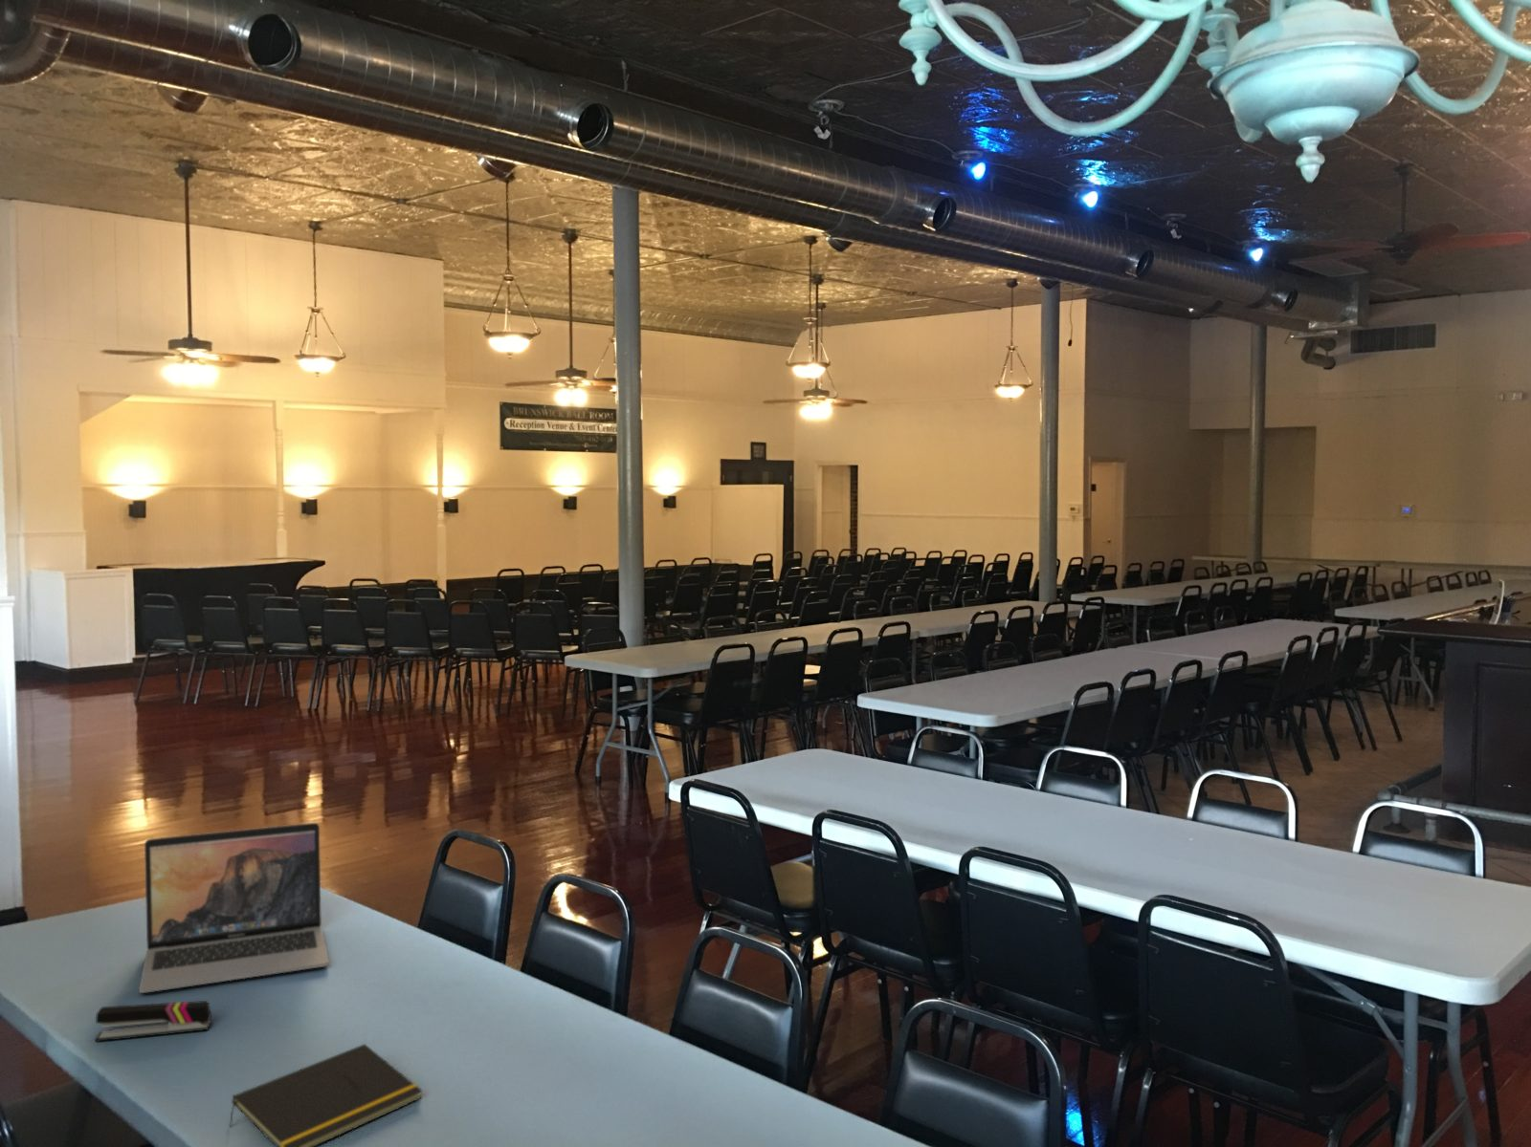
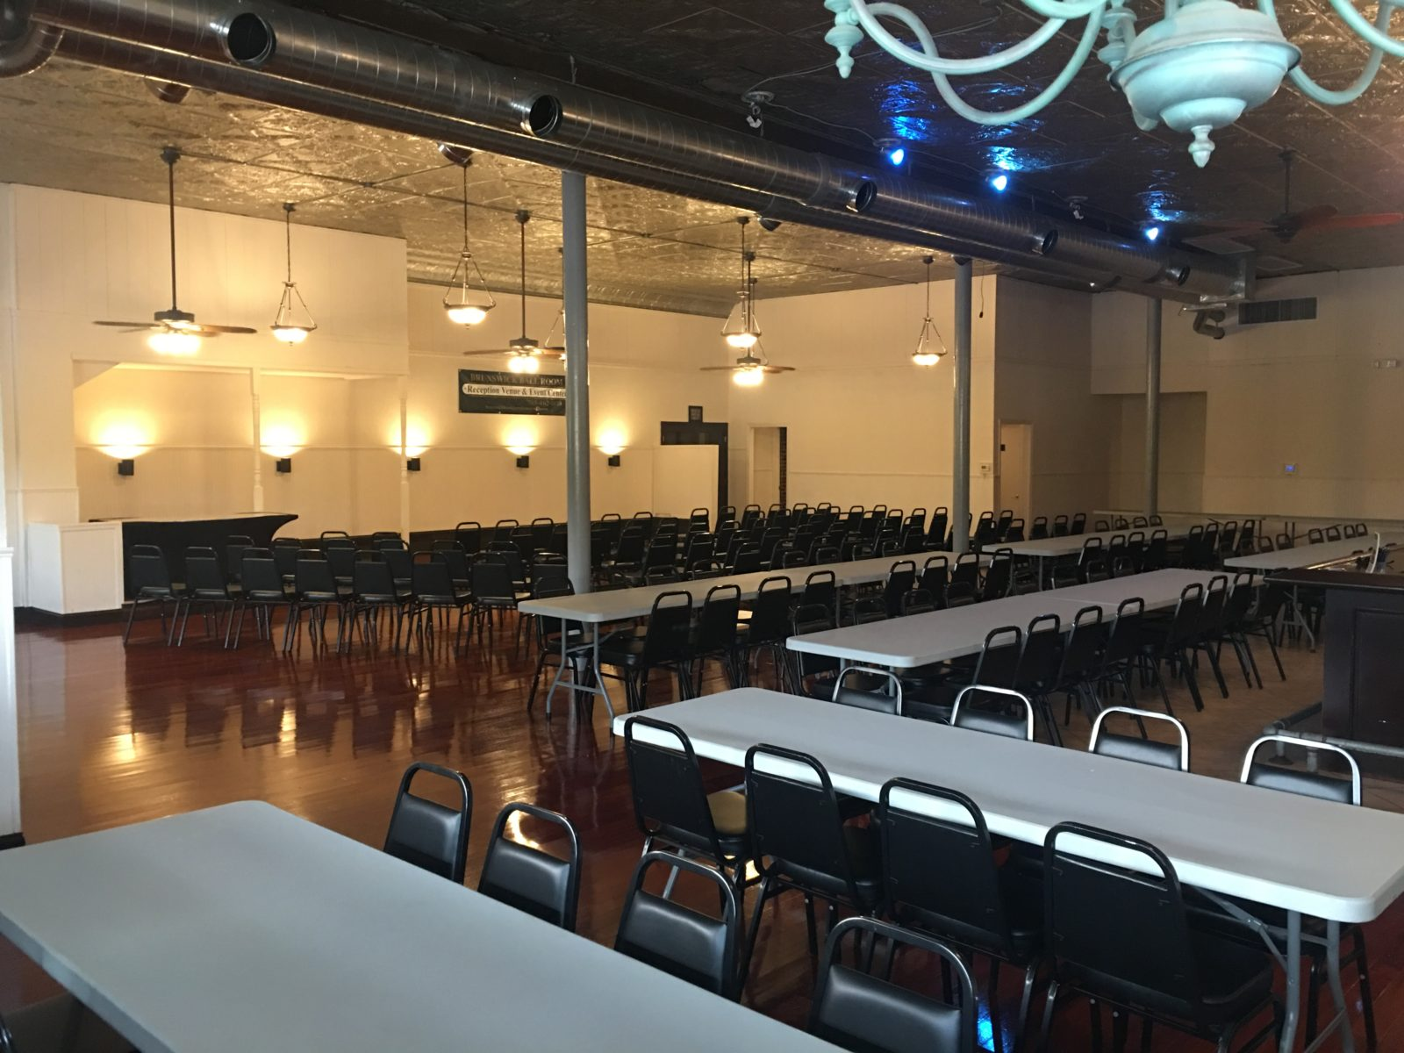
- laptop (235, 902)
- notepad (329, 1096)
- stapler (154, 1018)
